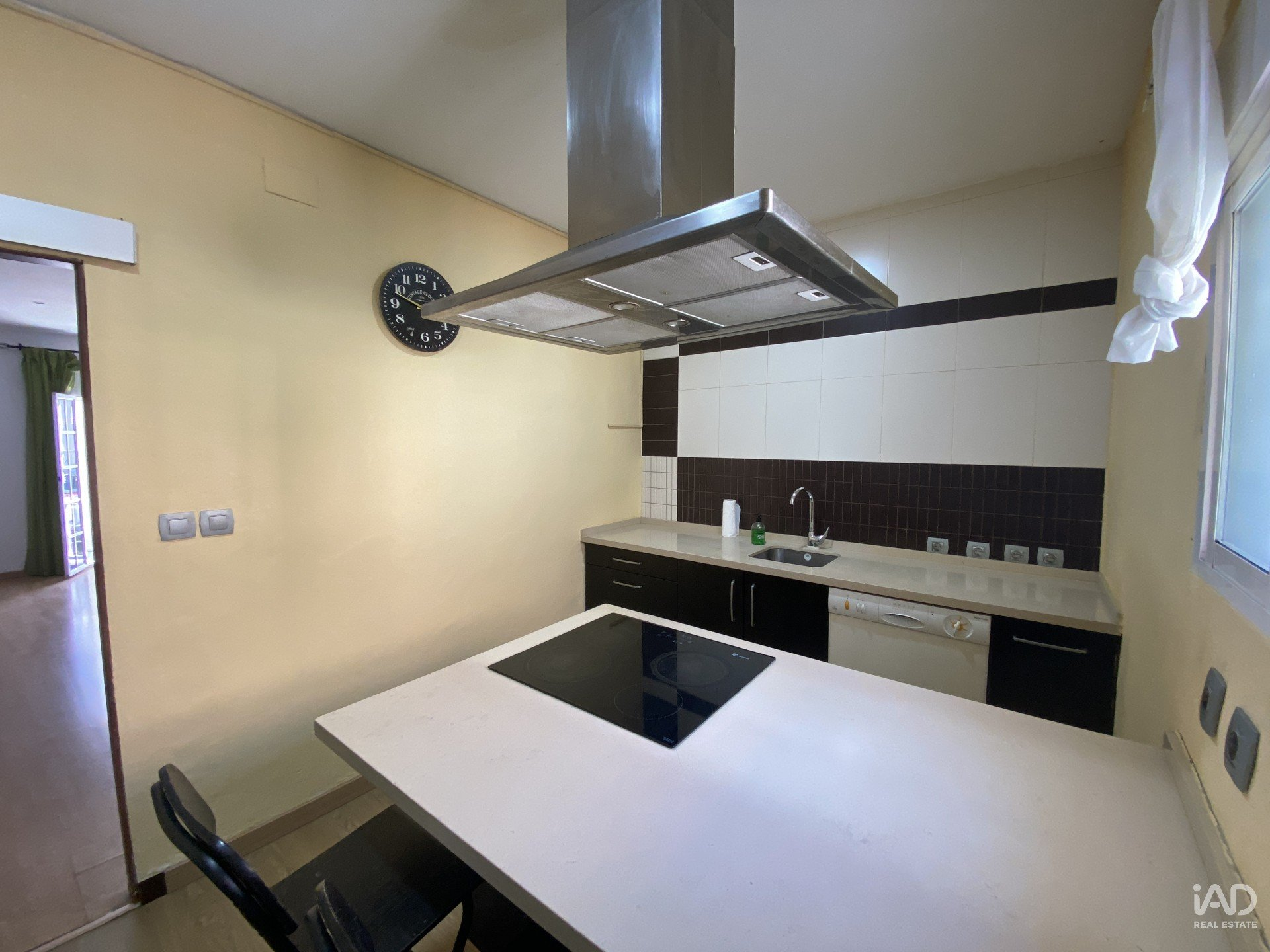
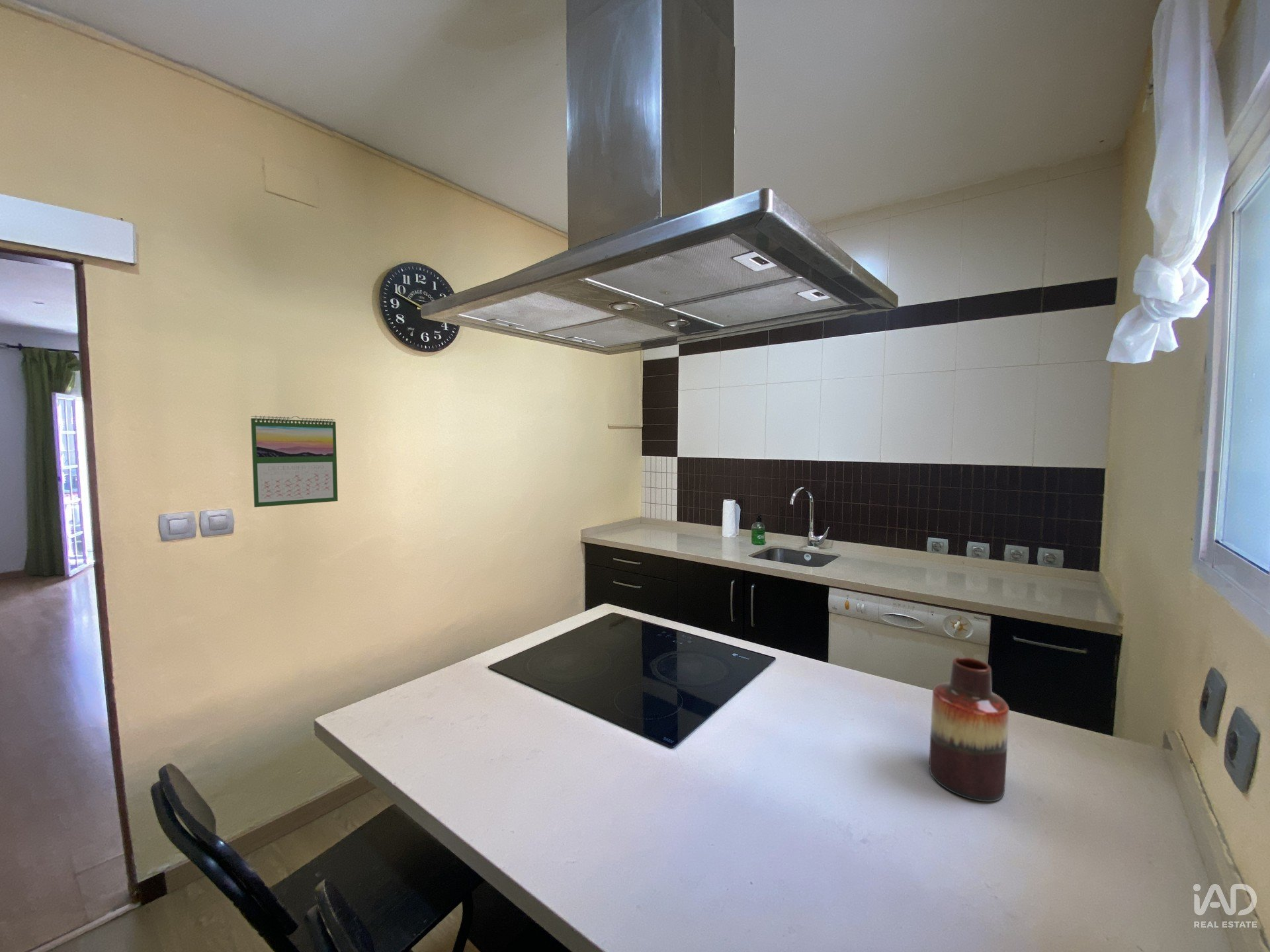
+ vase (968, 722)
+ calendar (296, 459)
